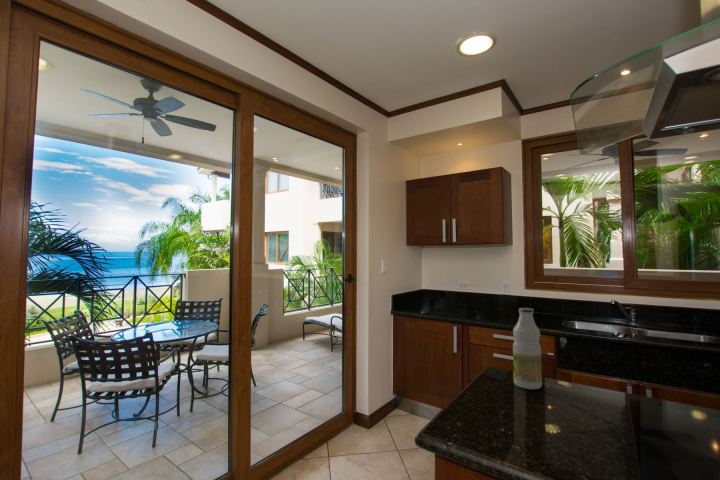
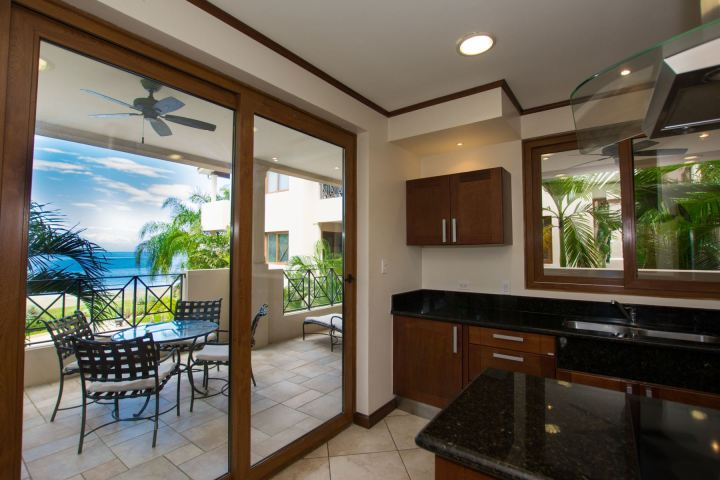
- bottle (526, 346)
